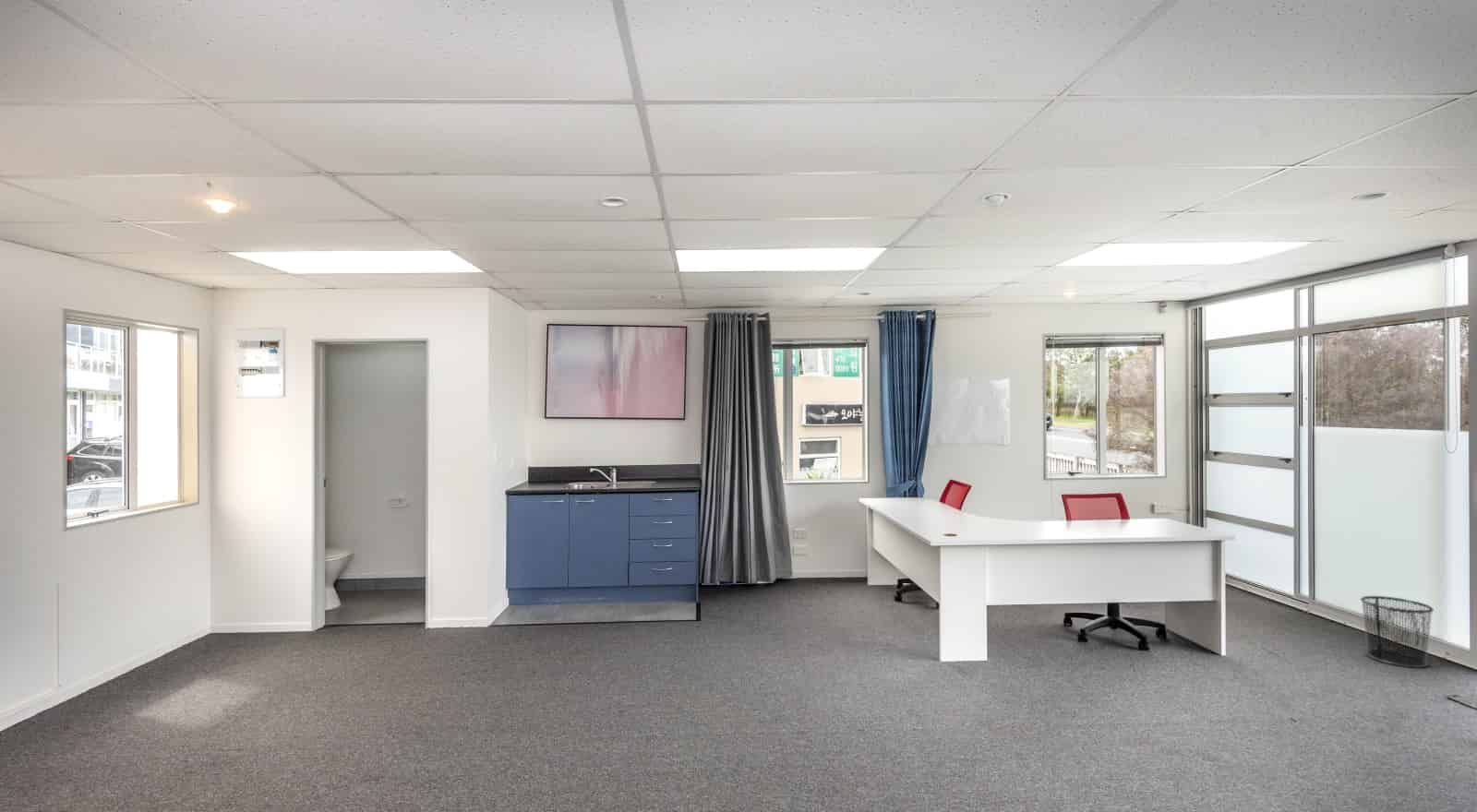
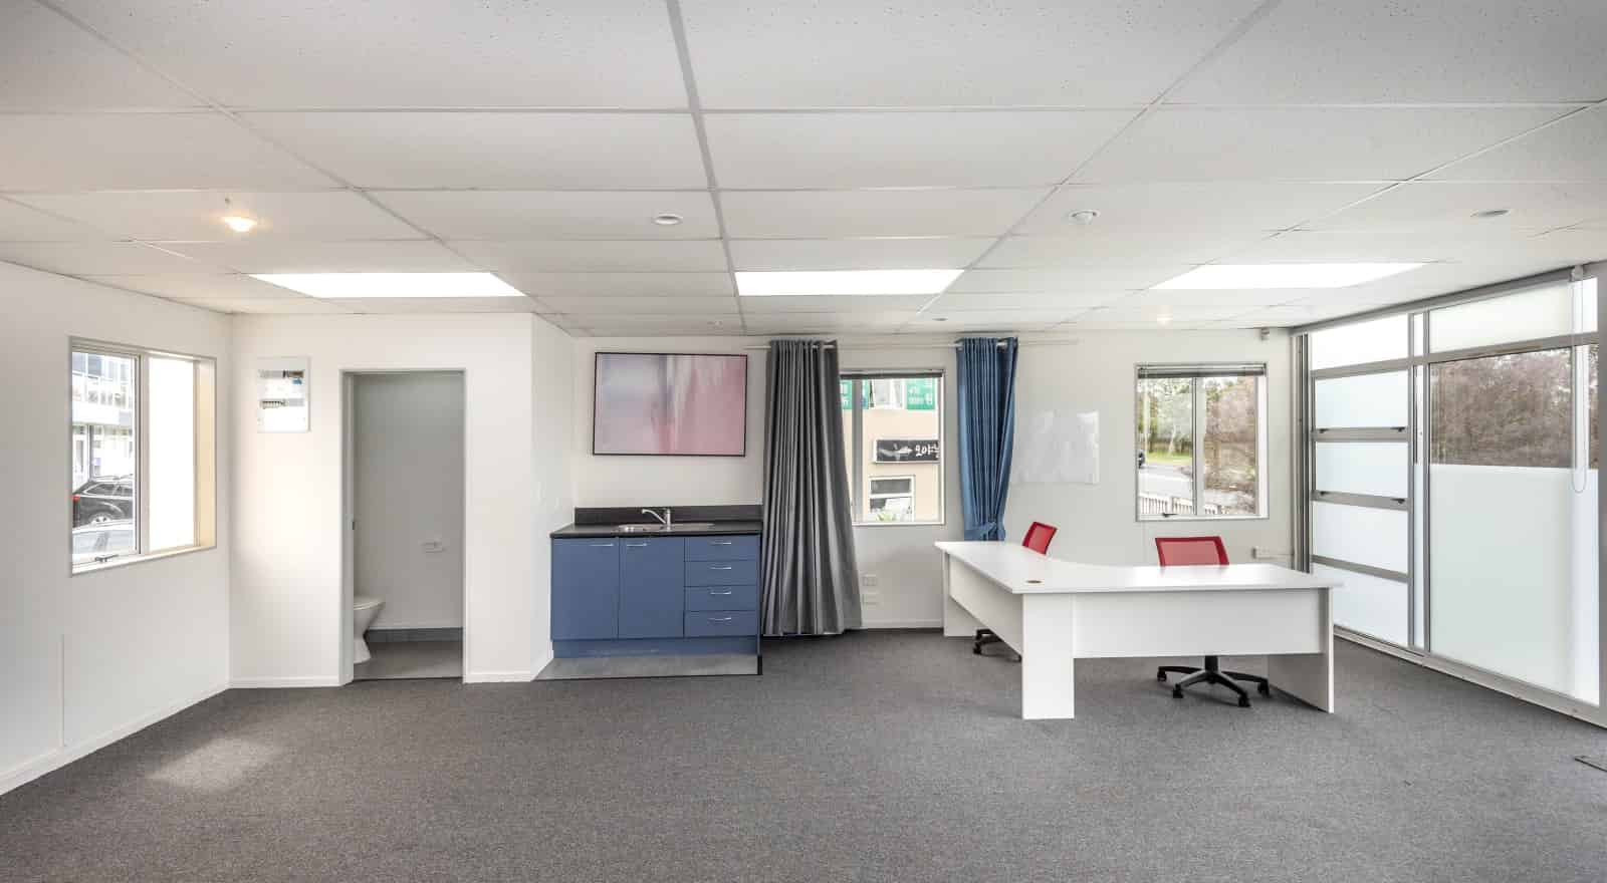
- waste bin (1396, 631)
